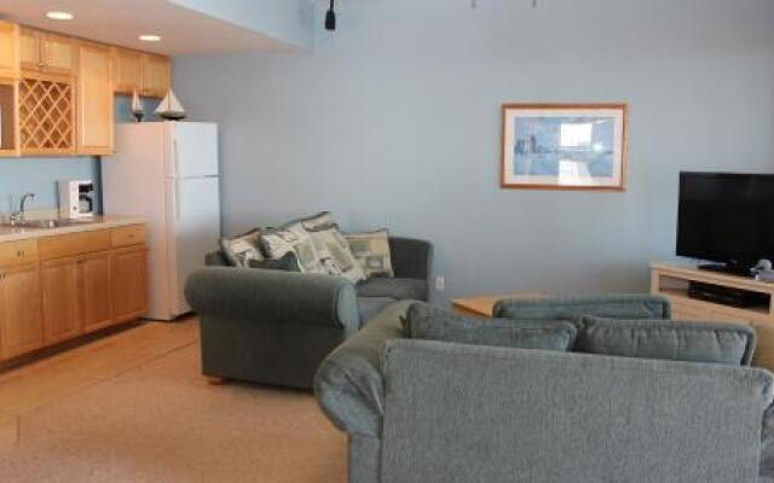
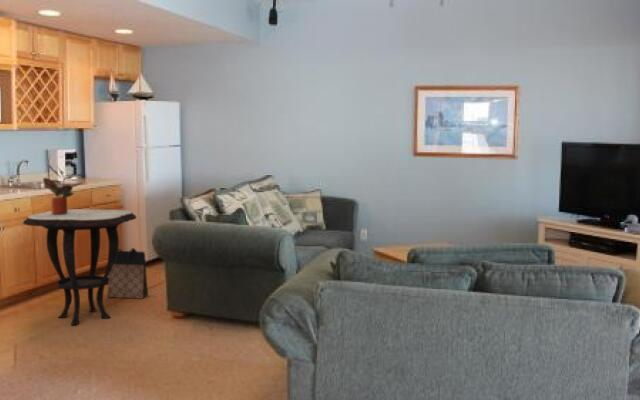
+ potted plant (64, 189)
+ bag (127, 271)
+ side table (90, 265)
